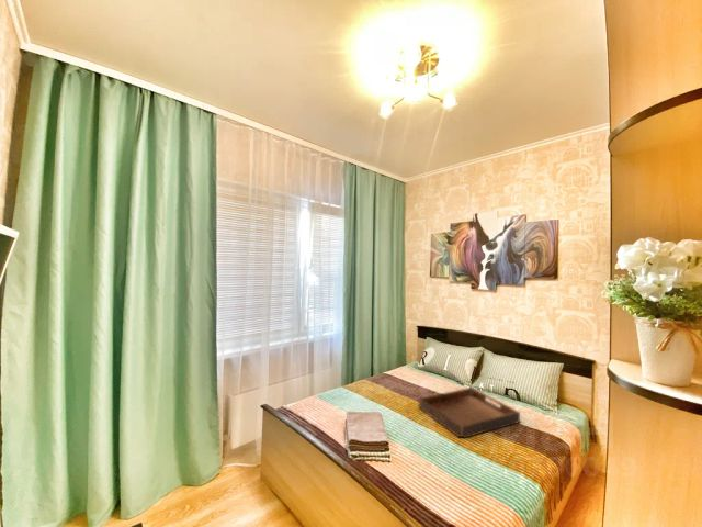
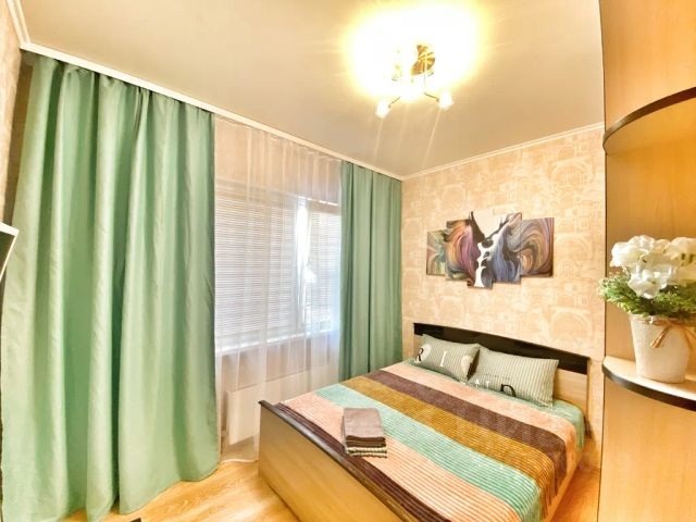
- serving tray (466, 410)
